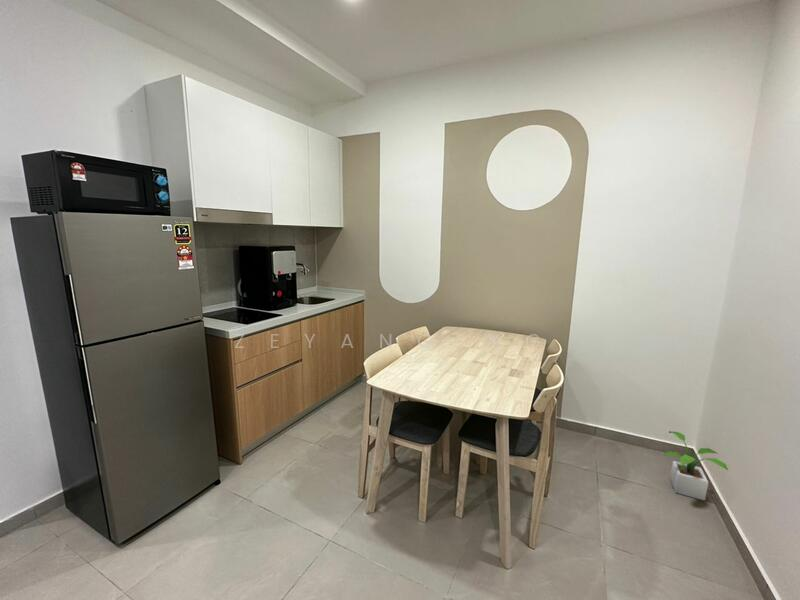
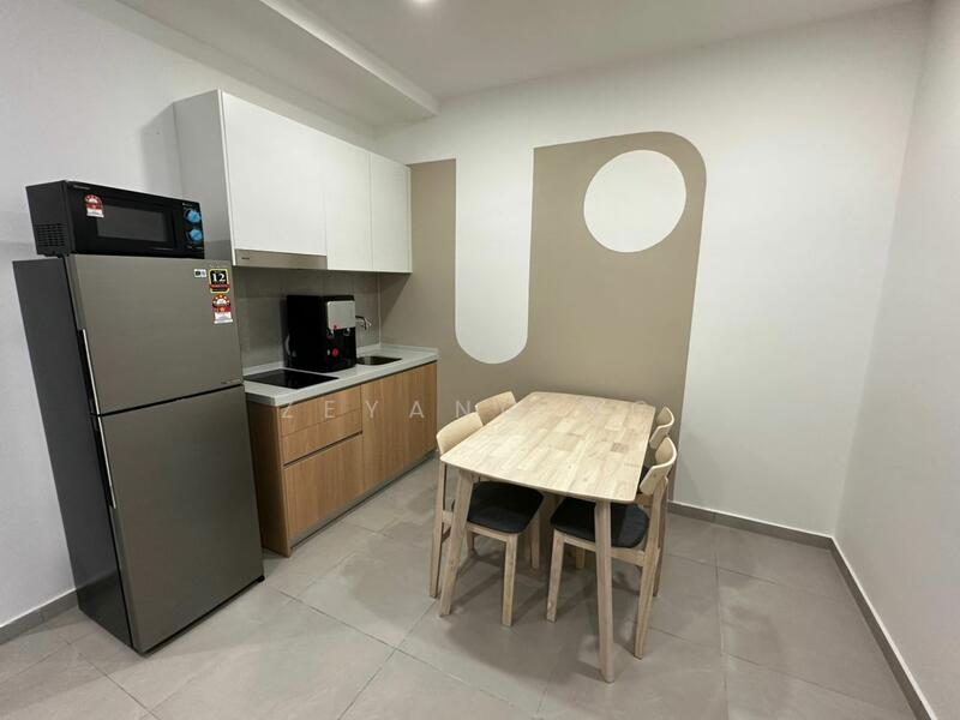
- potted plant (690, 466)
